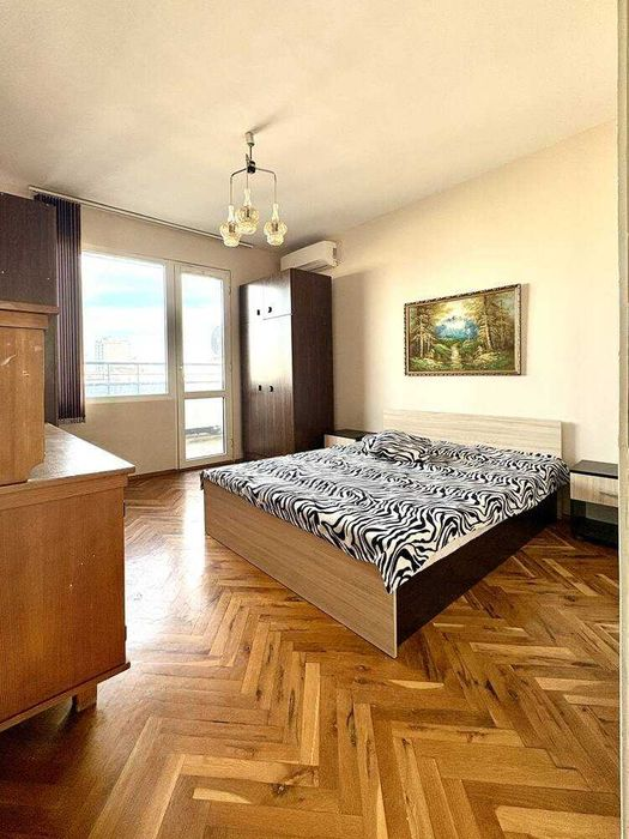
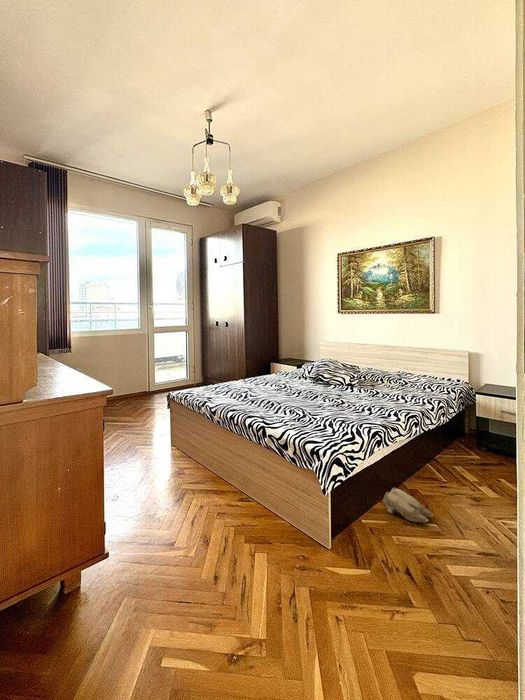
+ slippers (408, 504)
